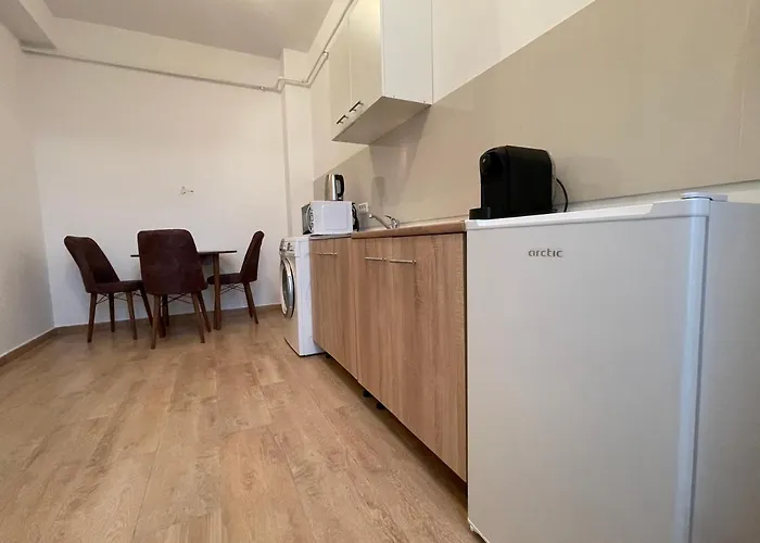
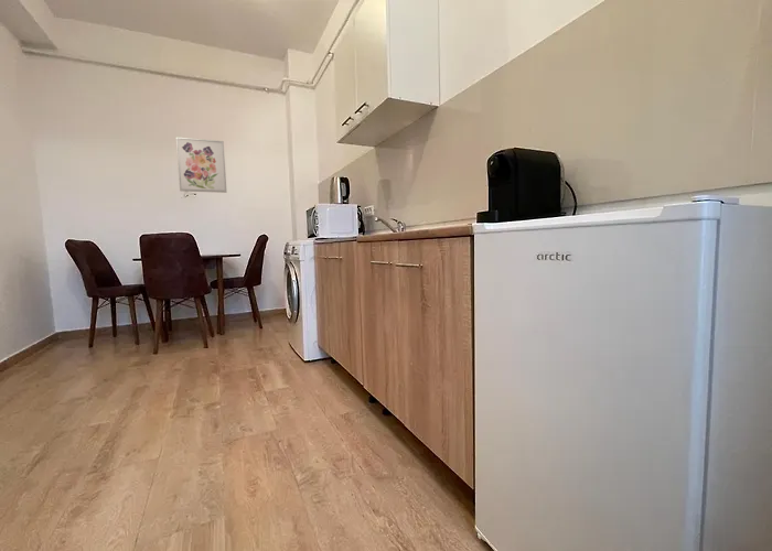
+ wall art (202, 165)
